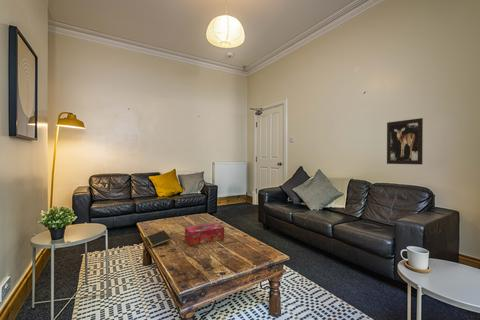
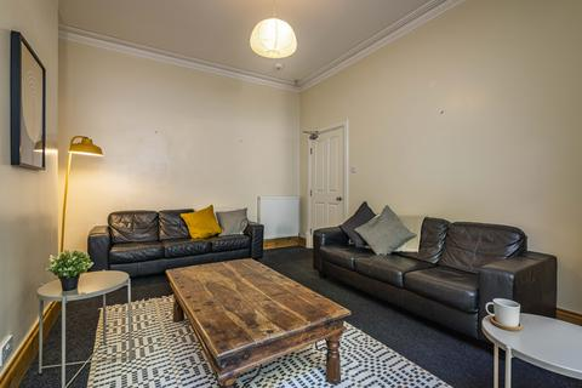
- wall art (403, 142)
- notepad (157, 238)
- tissue box (204, 233)
